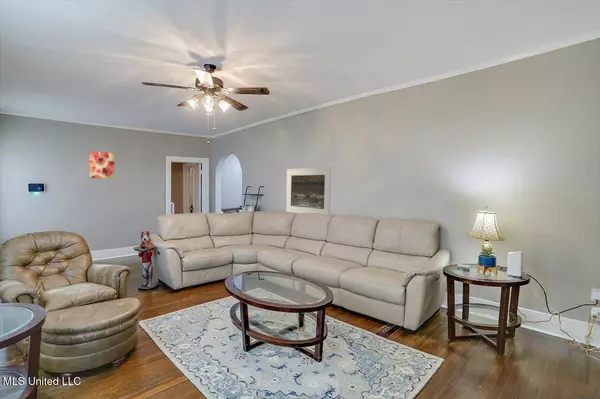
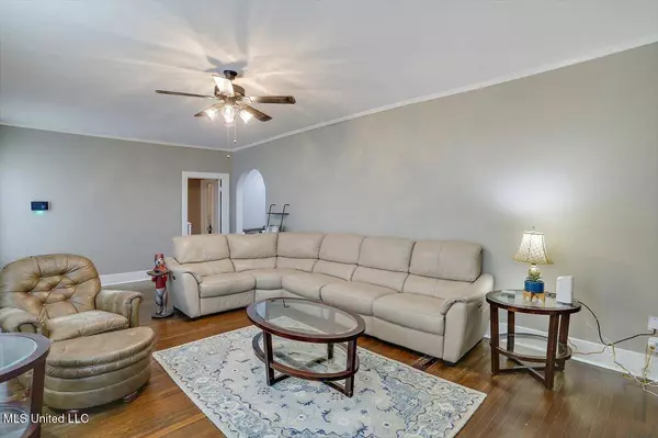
- wall art (101, 165)
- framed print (306, 191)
